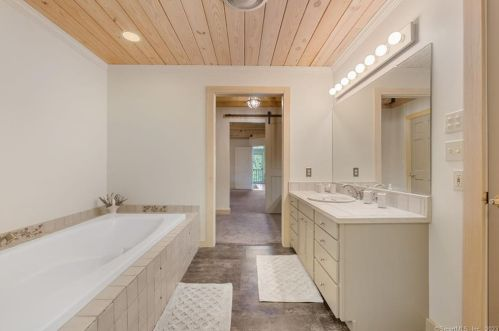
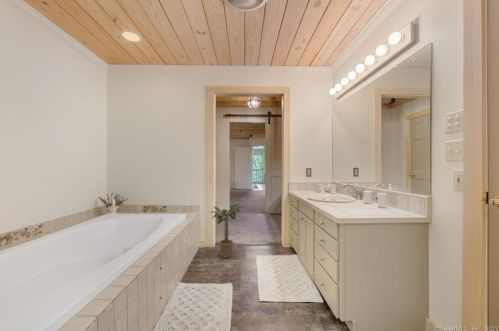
+ potted plant (227, 228)
